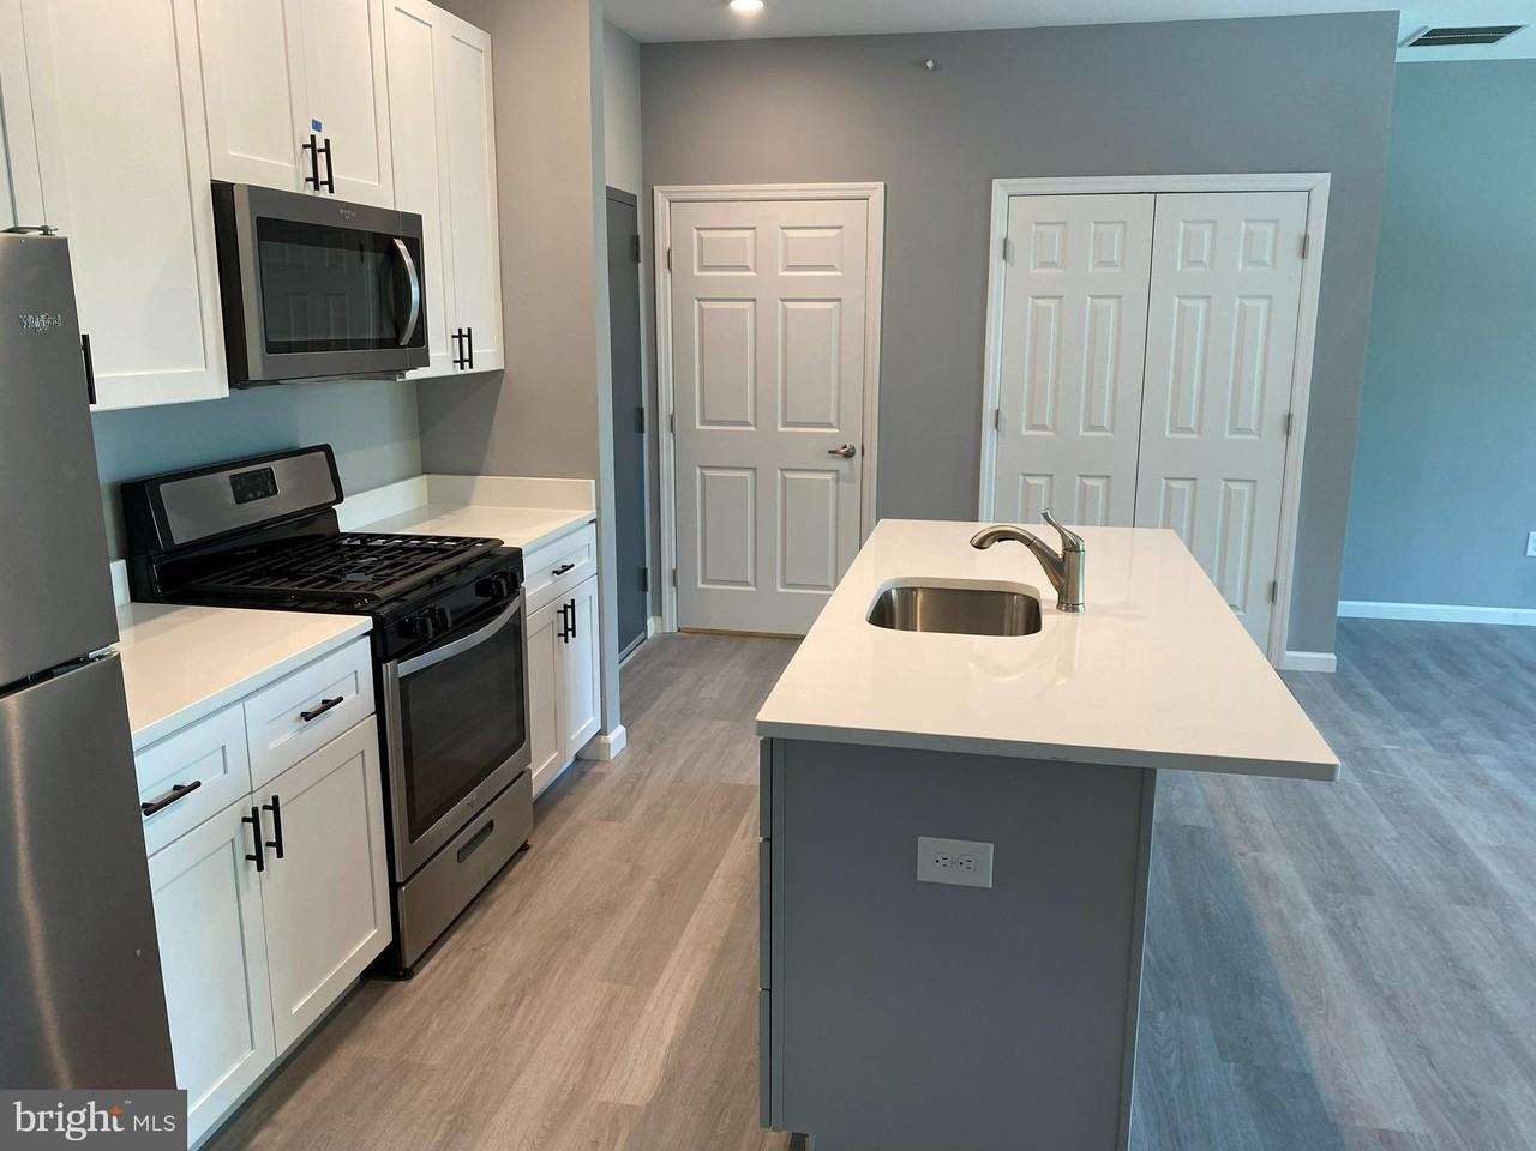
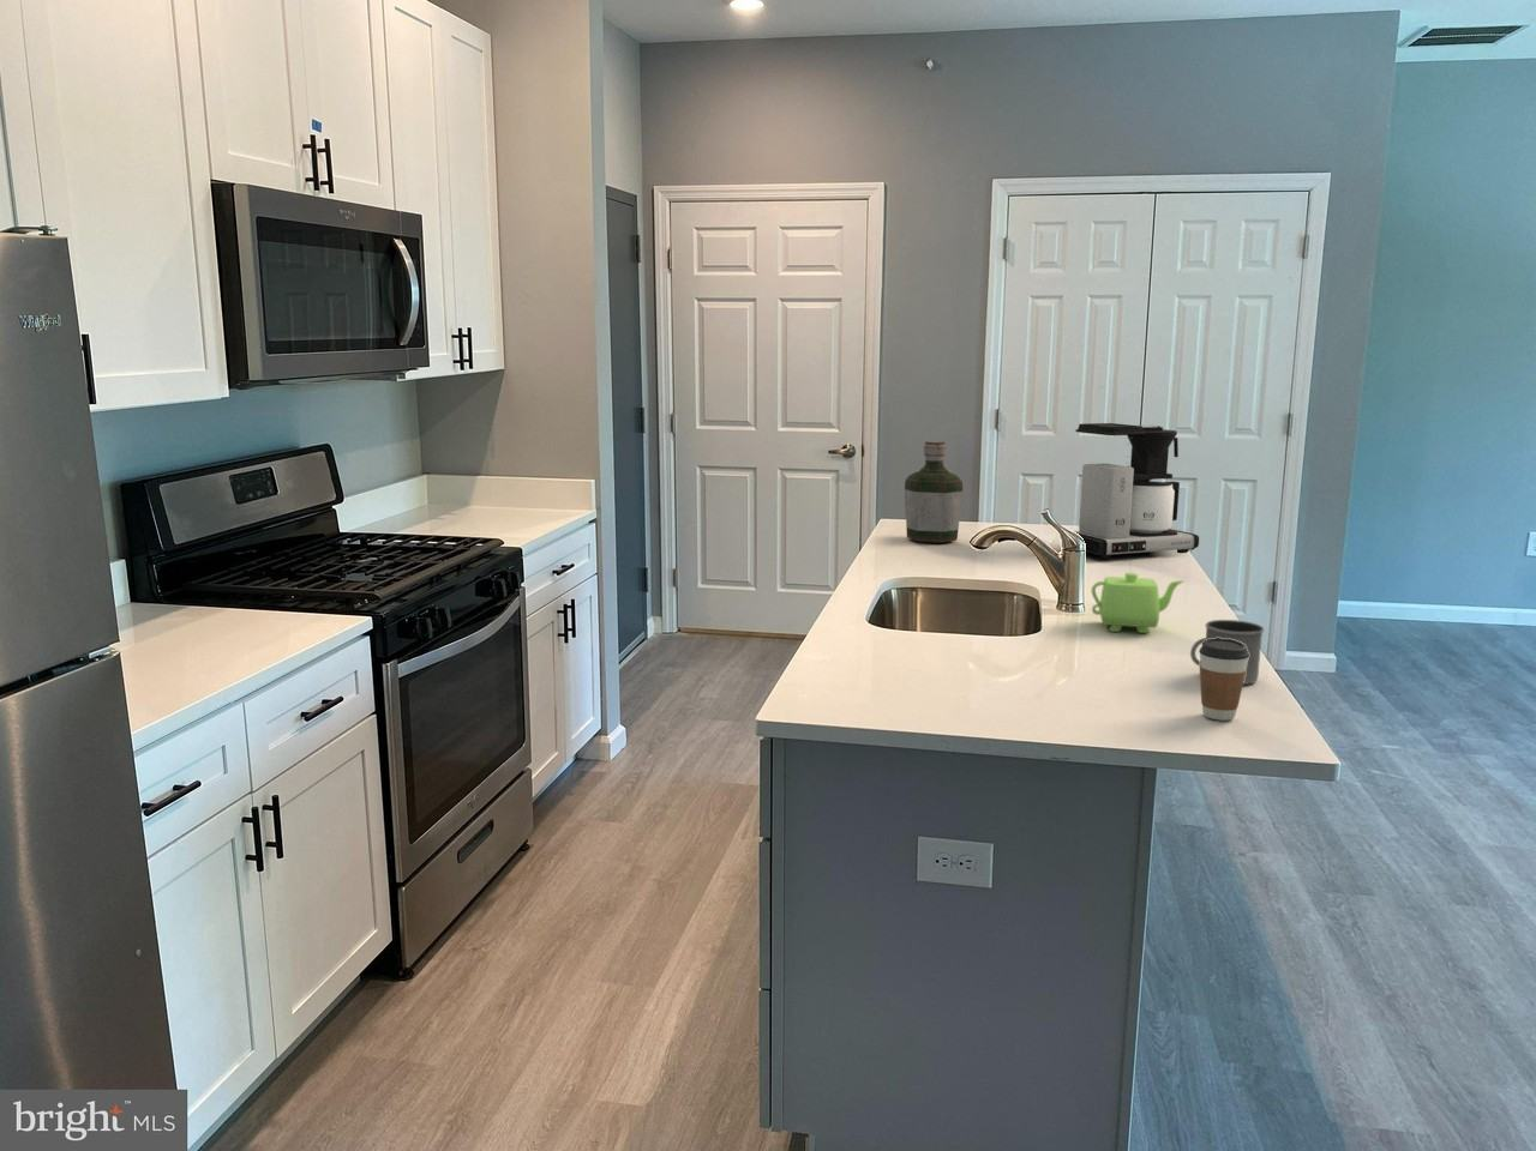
+ mug (1225, 638)
+ coffee maker (1132, 488)
+ coffee cup (1222, 679)
+ teapot (1137, 601)
+ bottle (932, 492)
